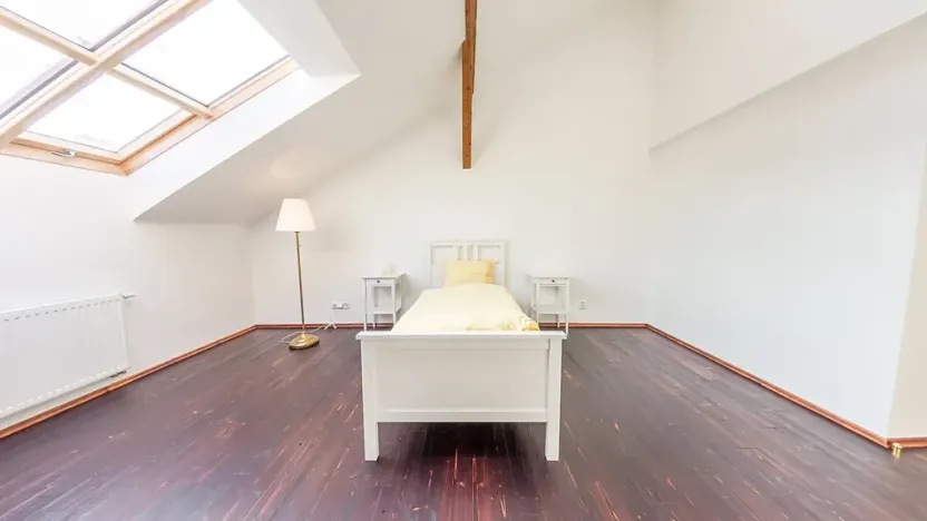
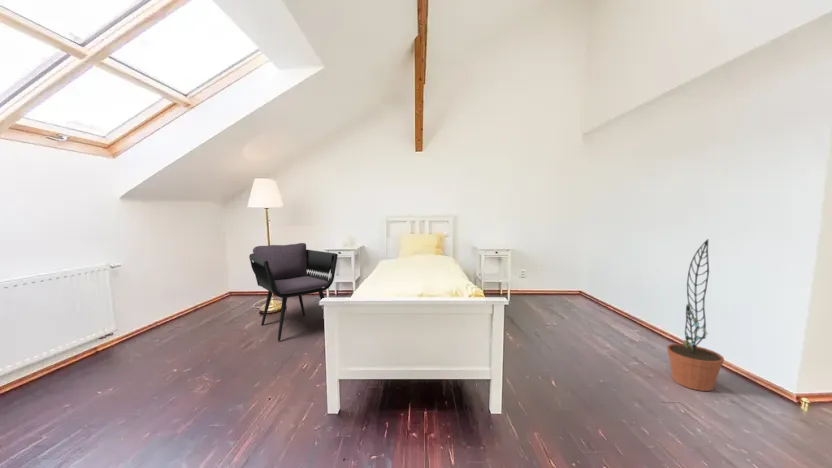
+ armchair (291, 285)
+ decorative plant (696, 311)
